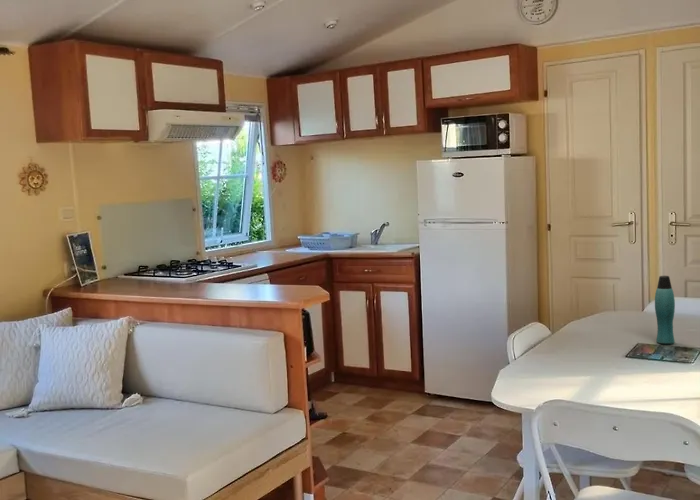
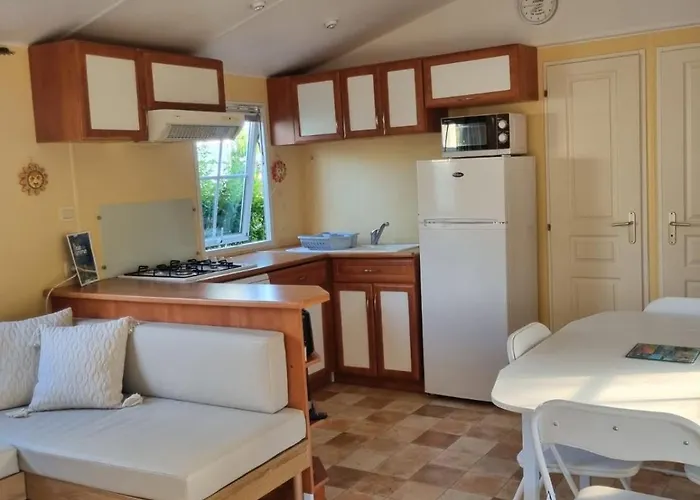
- bottle (664, 309)
